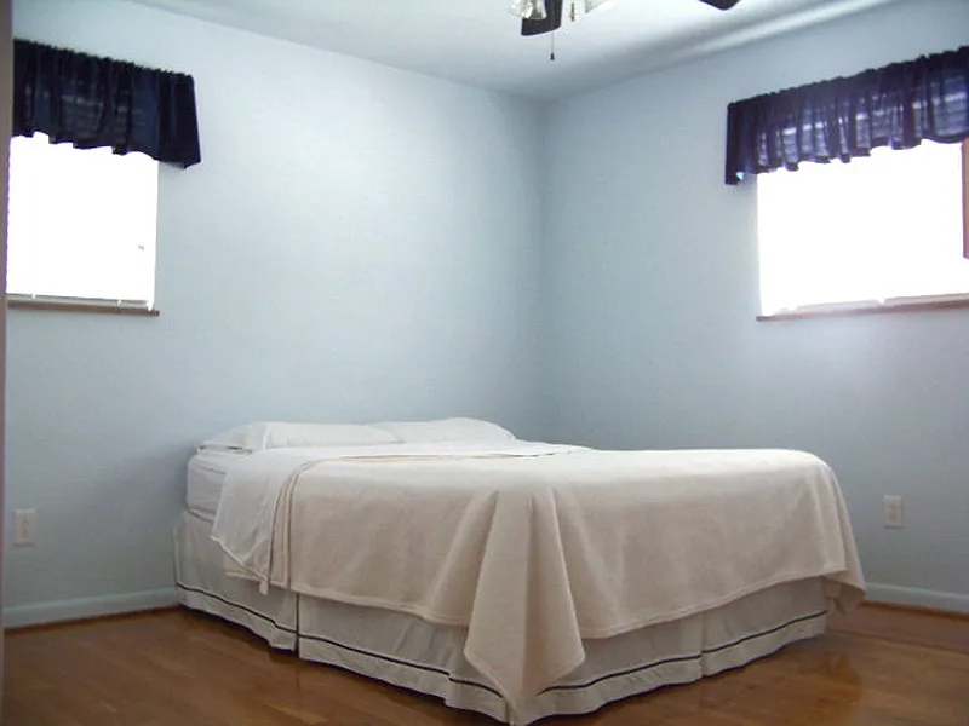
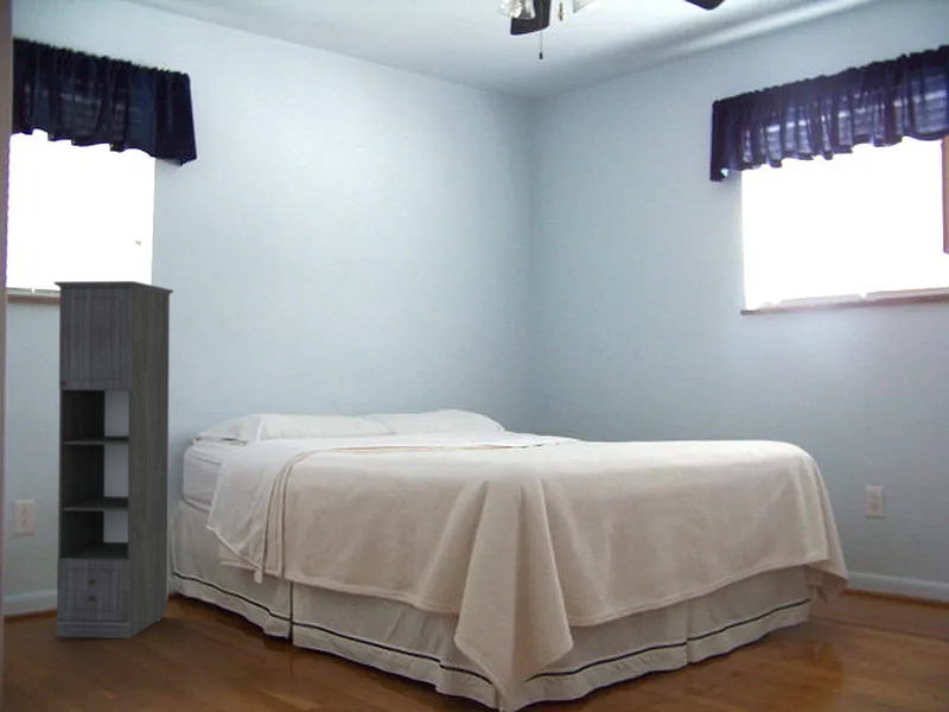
+ storage cabinet (114, 454)
